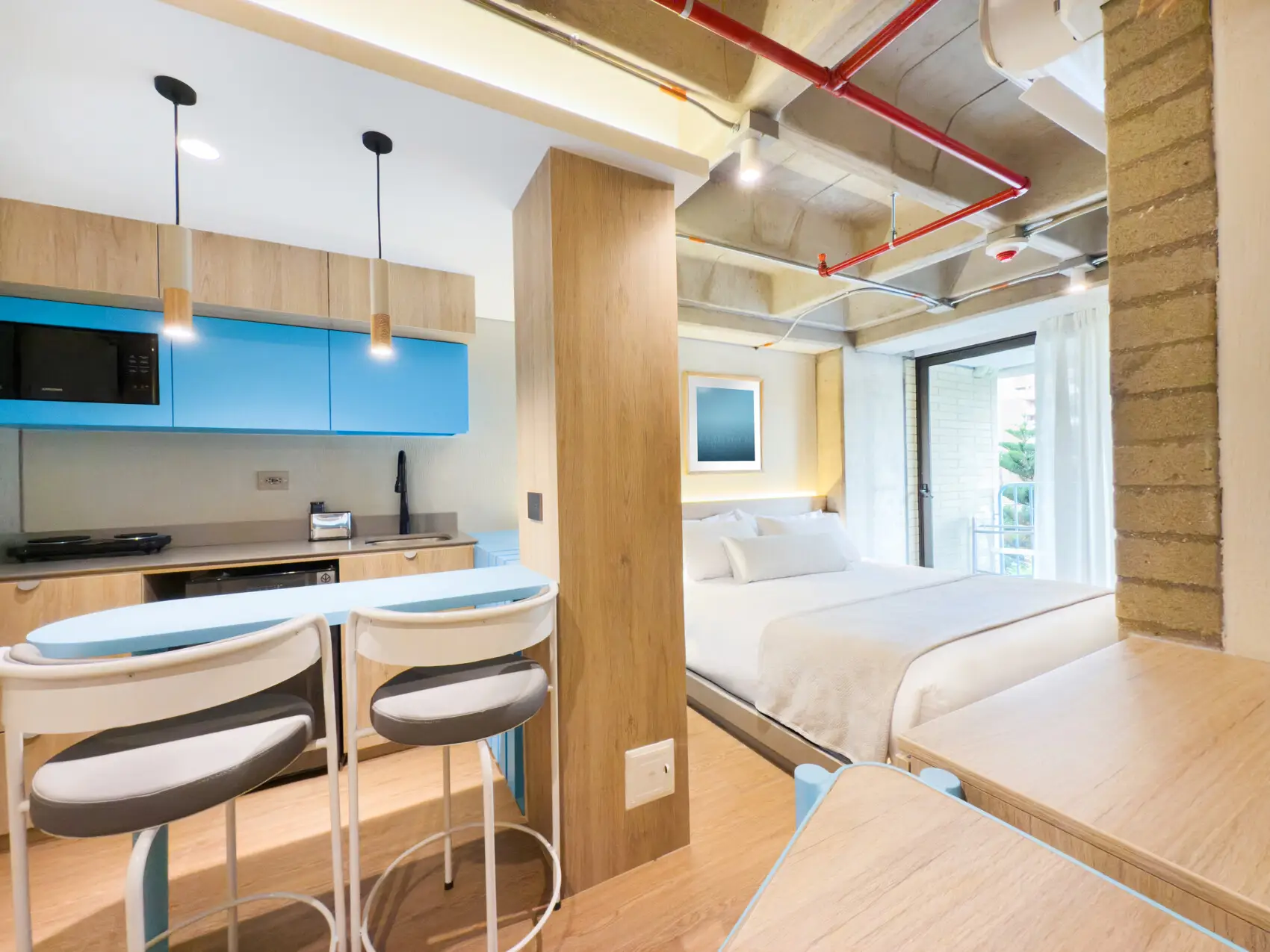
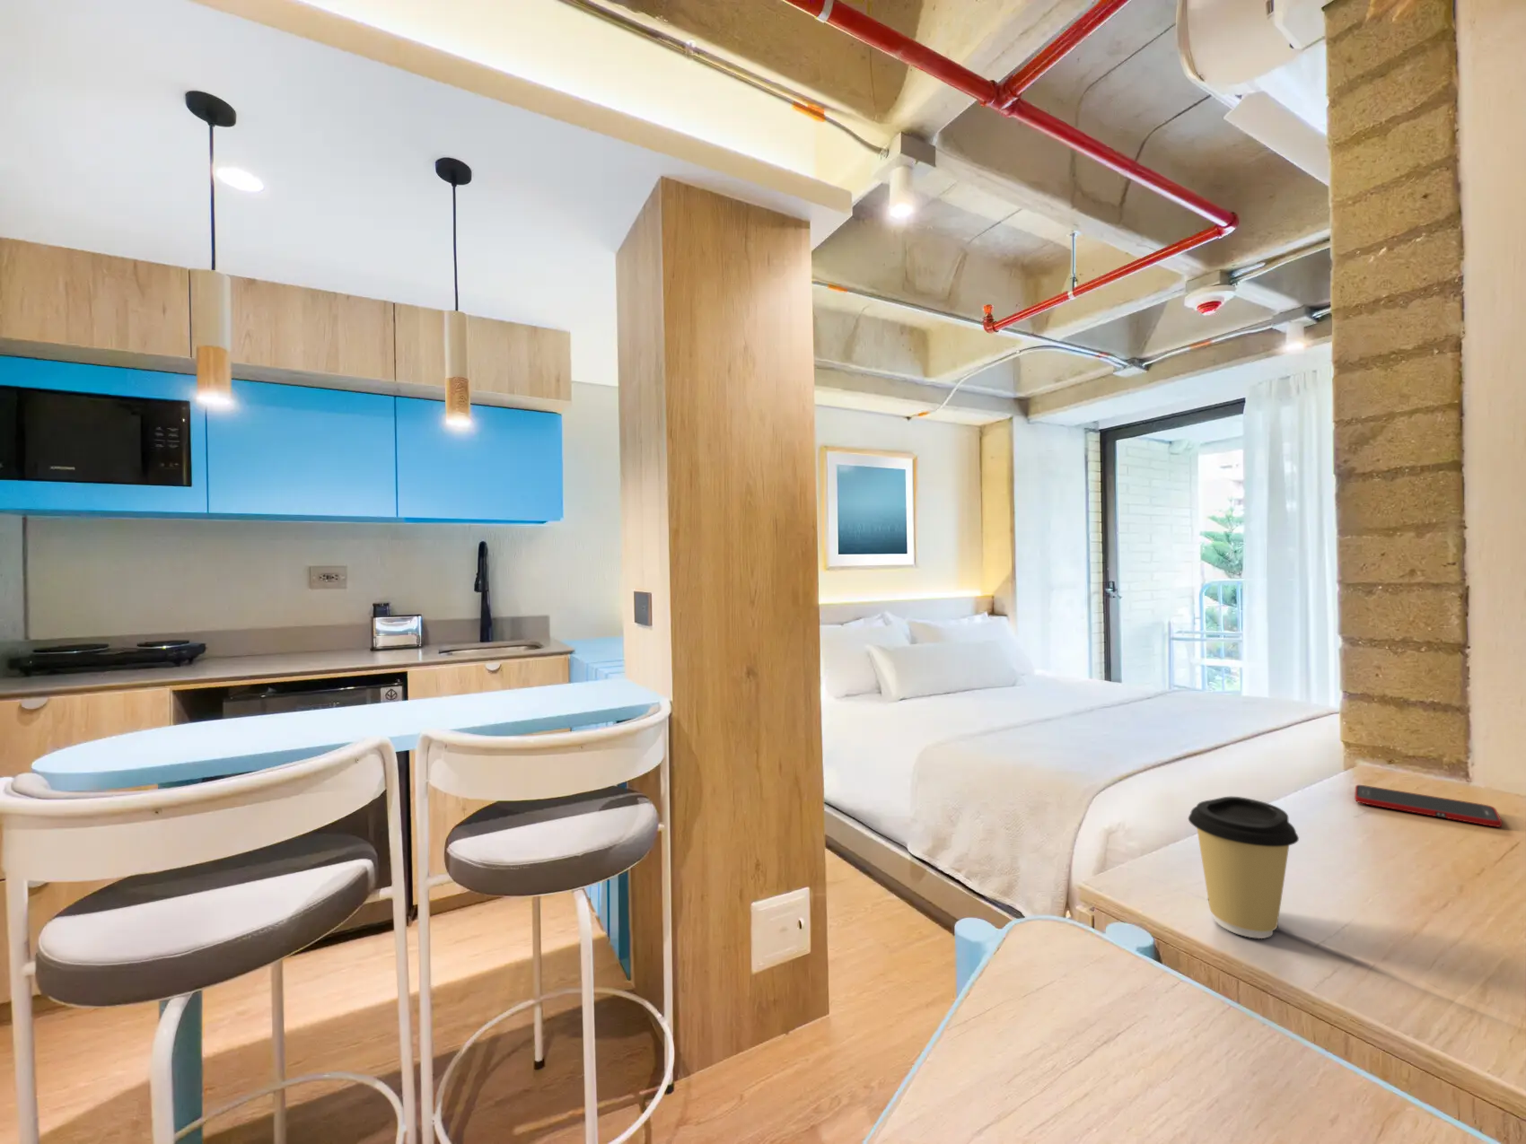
+ cell phone (1423, 804)
+ coffee cup (1241, 866)
